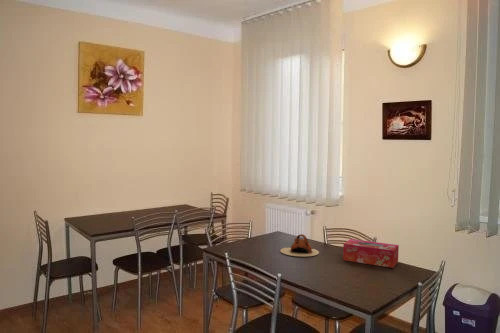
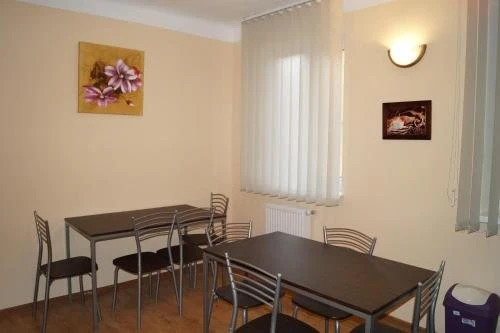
- teapot (299, 242)
- tissue box (370, 252)
